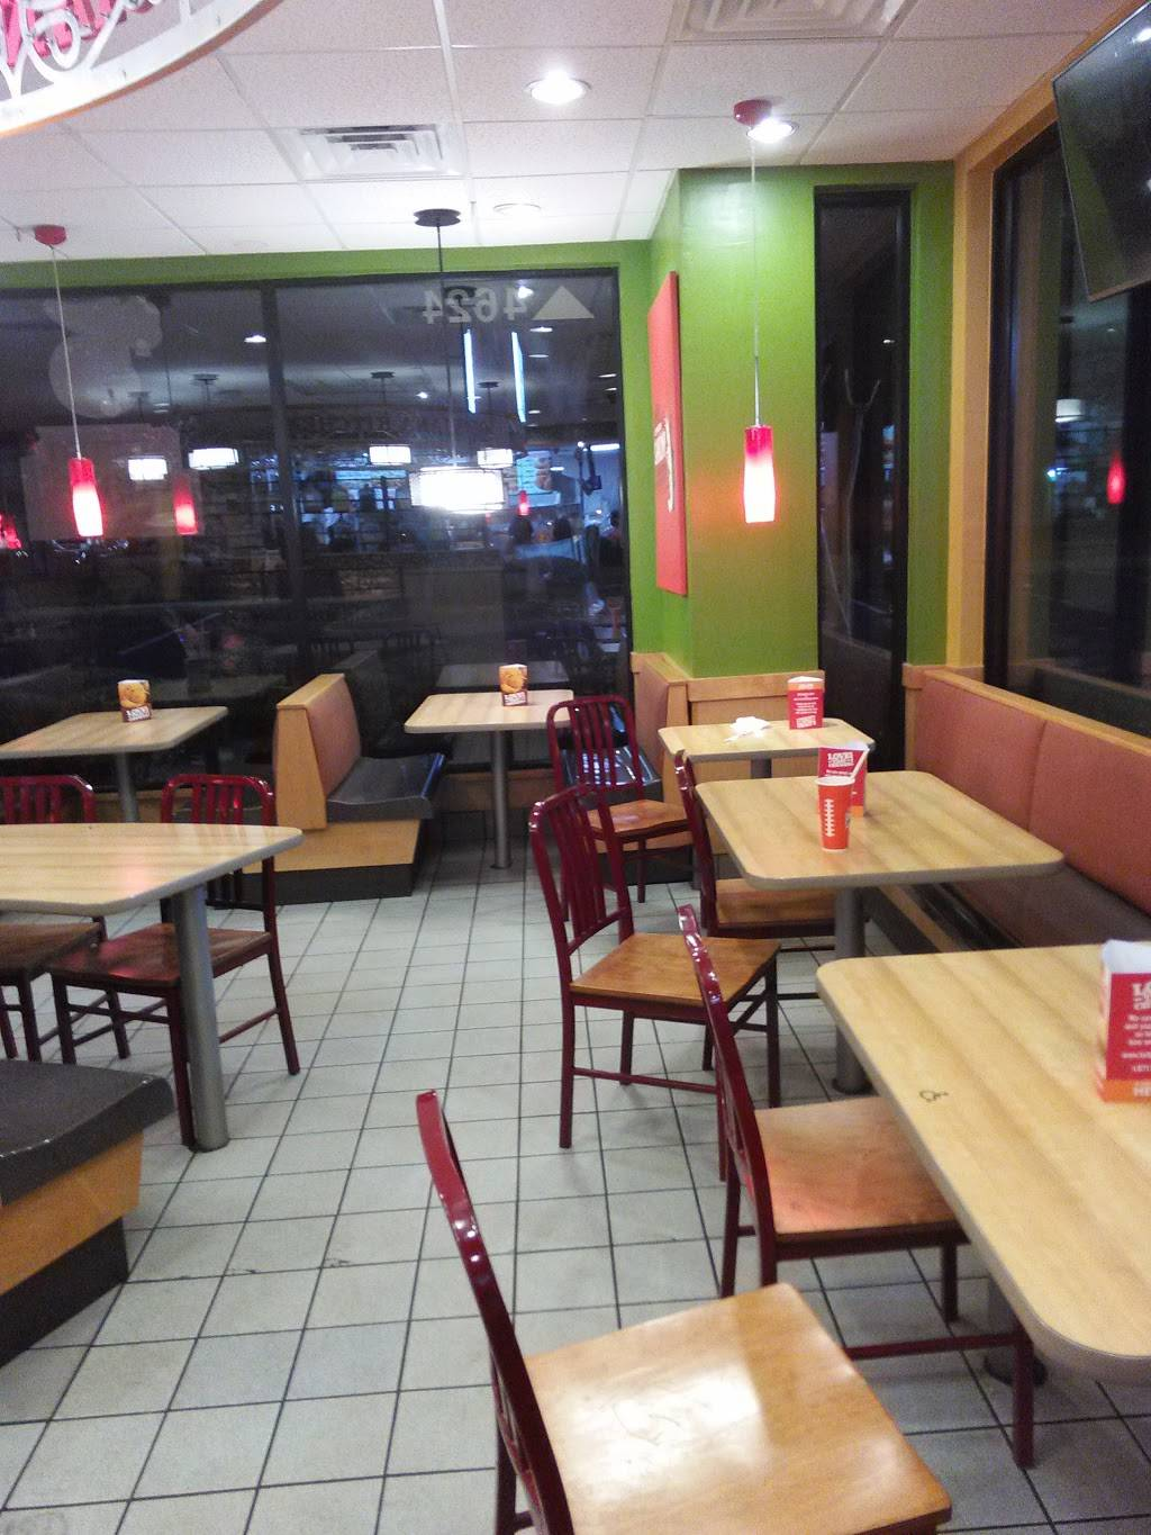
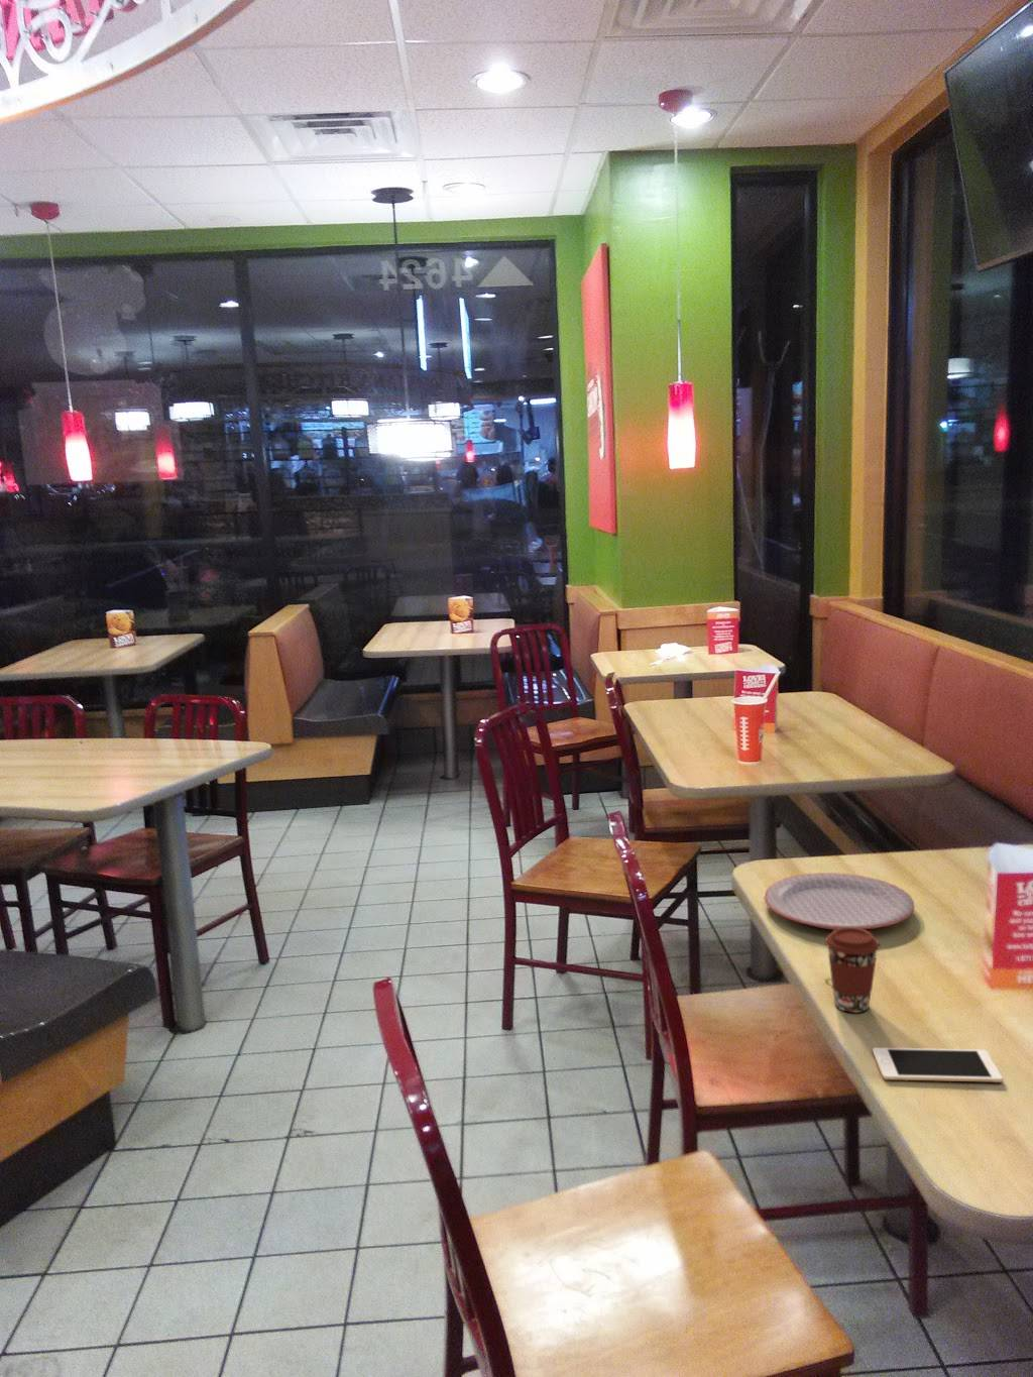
+ plate (838, 903)
+ coffee cup (852, 969)
+ cell phone (935, 1064)
